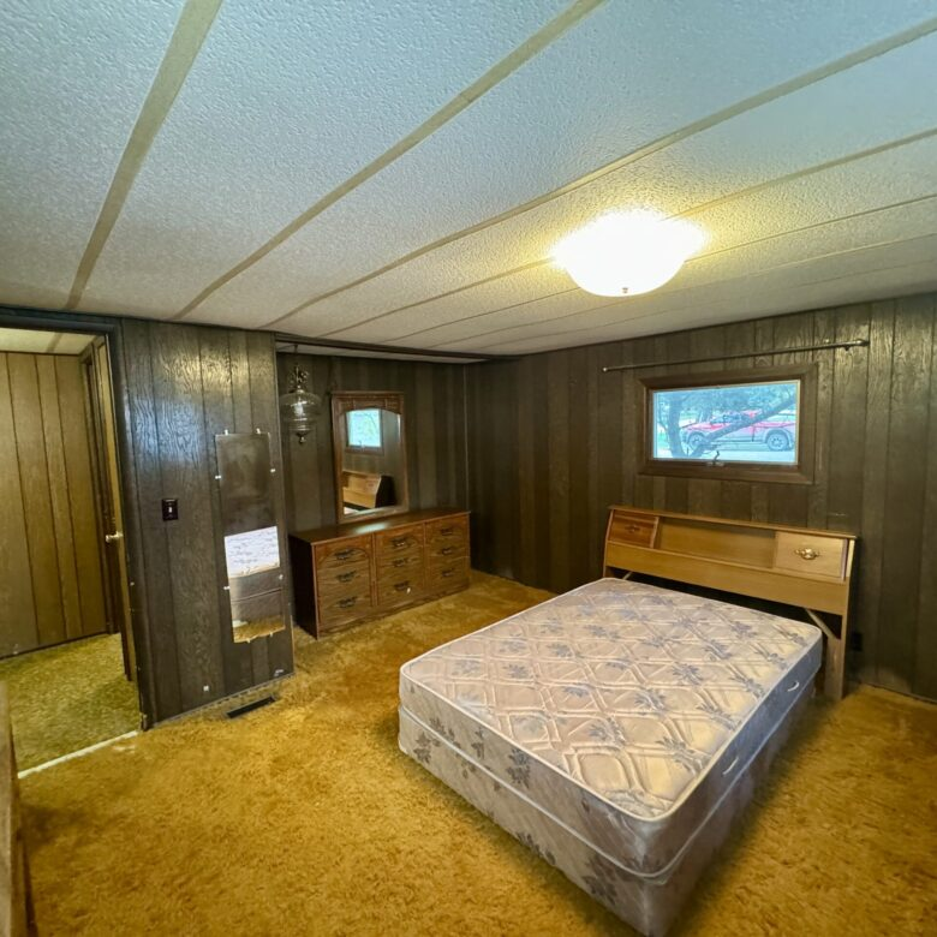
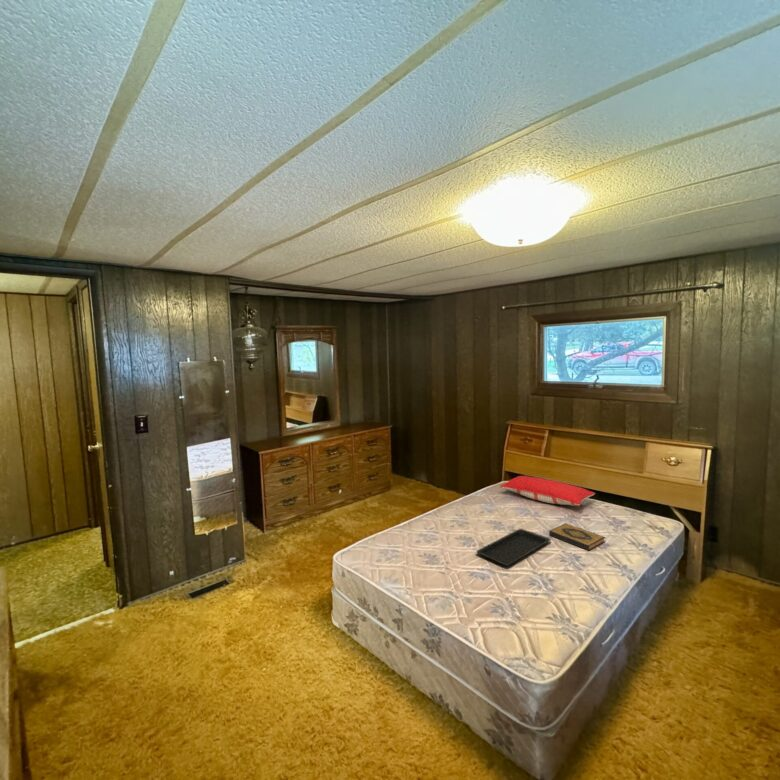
+ serving tray (514, 547)
+ pillow (545, 490)
+ hardback book (576, 536)
